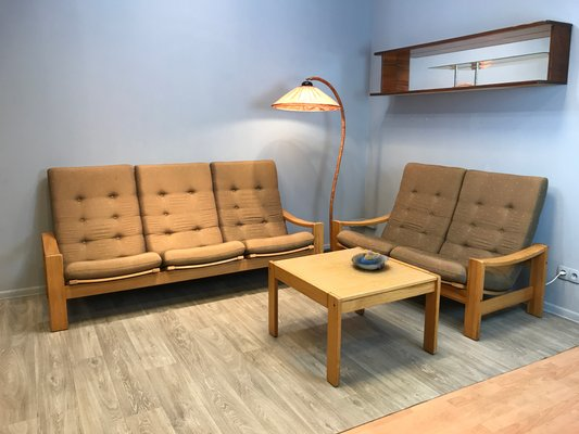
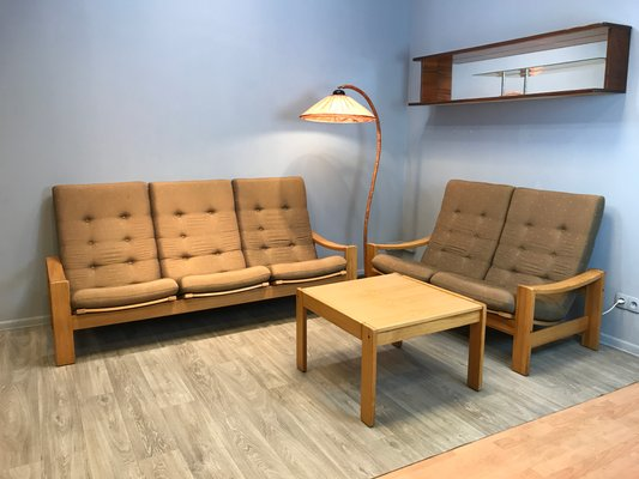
- decorative bowl (368, 256)
